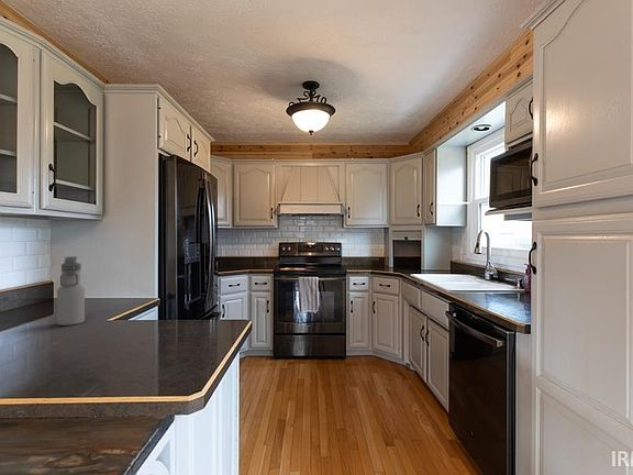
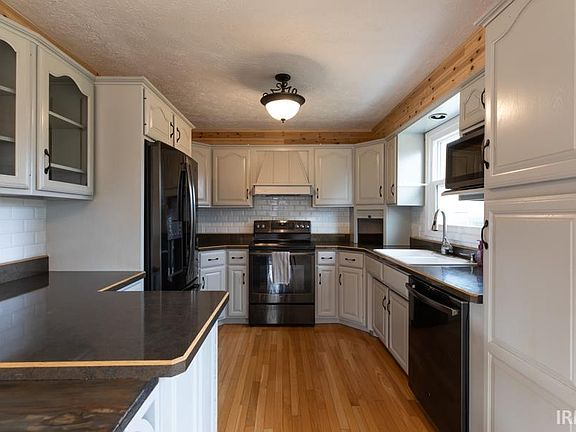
- water bottle (70, 289)
